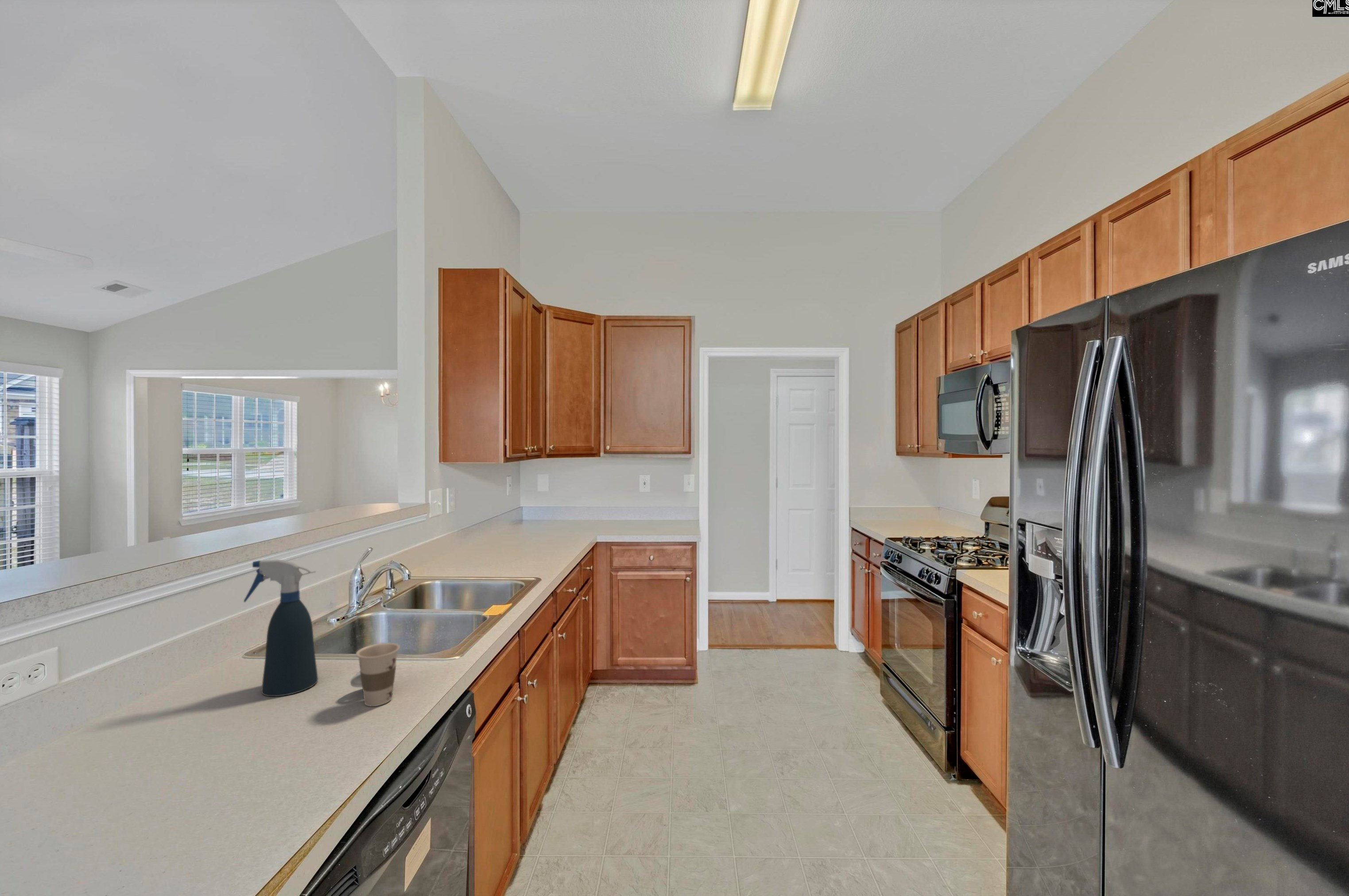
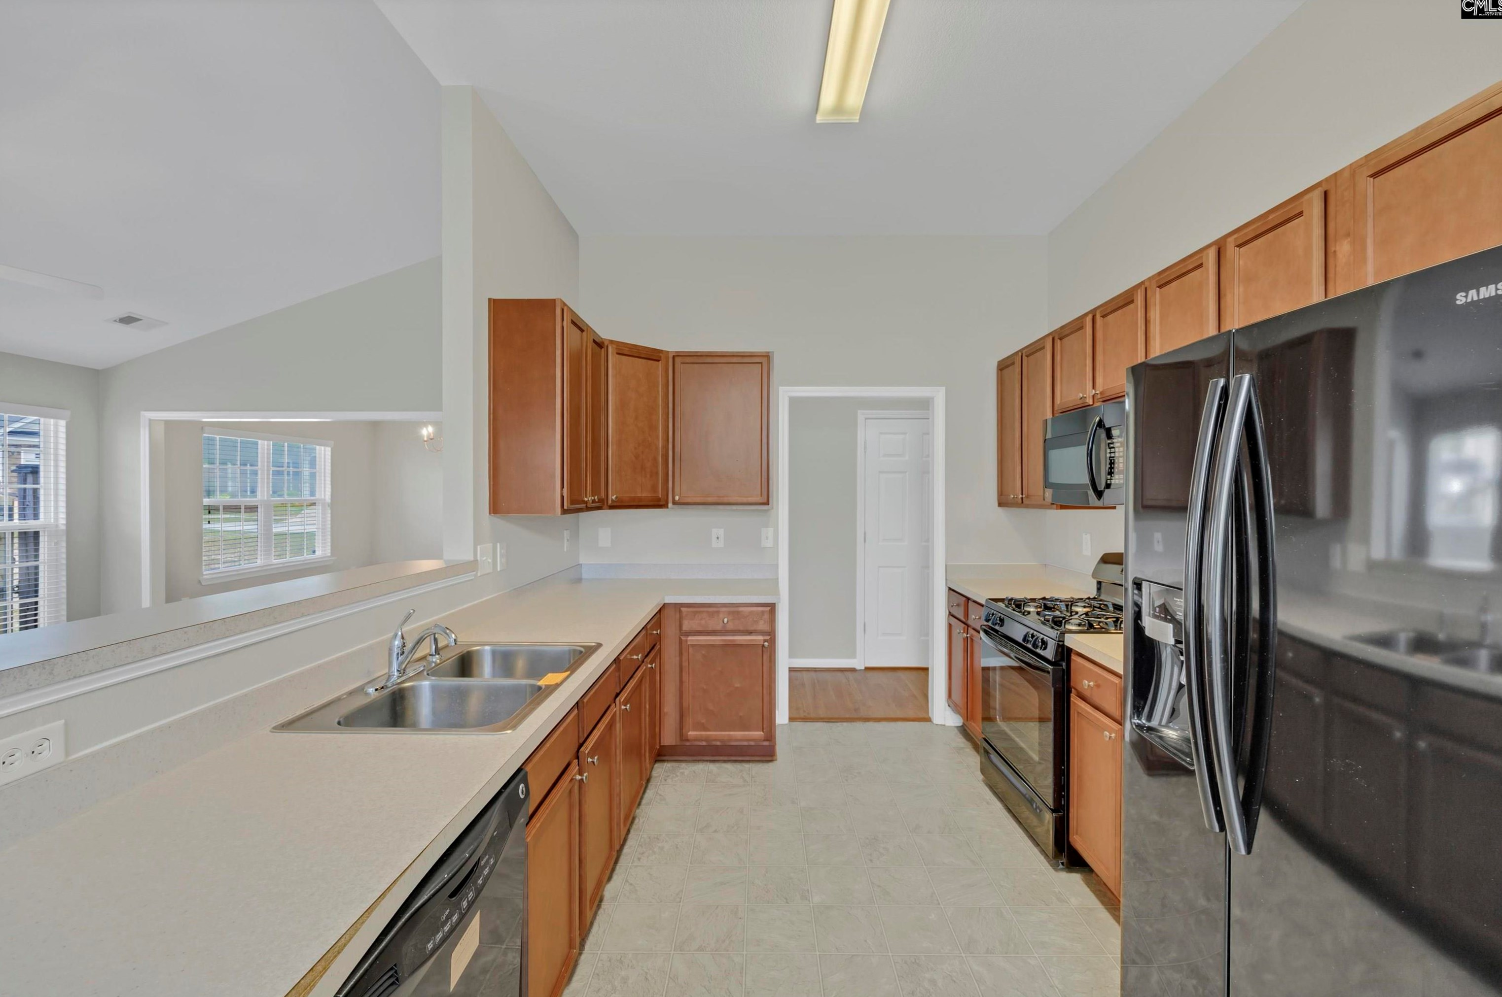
- cup (375, 671)
- spray bottle (286, 623)
